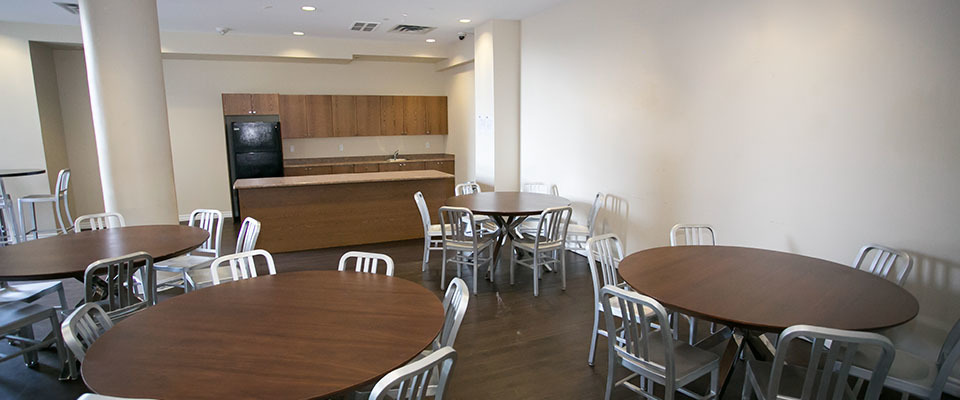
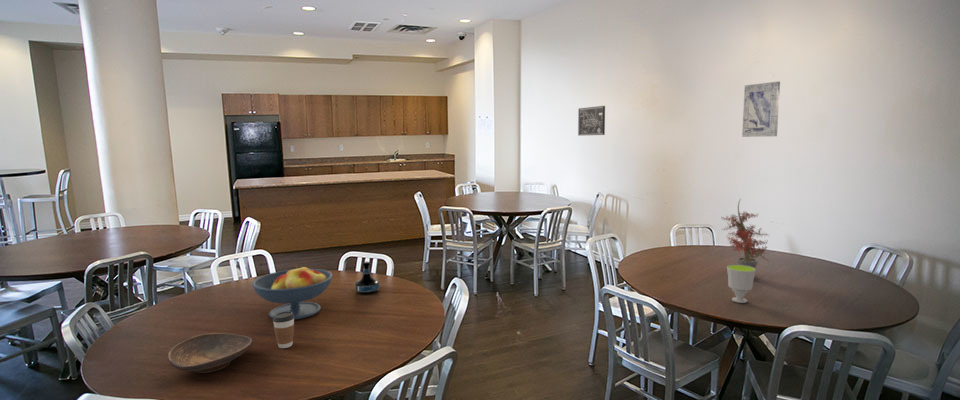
+ coffee cup (284, 330)
+ decorative bowl (212, 354)
+ wall art (760, 110)
+ fruit bowl (293, 289)
+ tequila bottle (366, 276)
+ wall art (591, 121)
+ cup (740, 284)
+ potted plant (745, 237)
